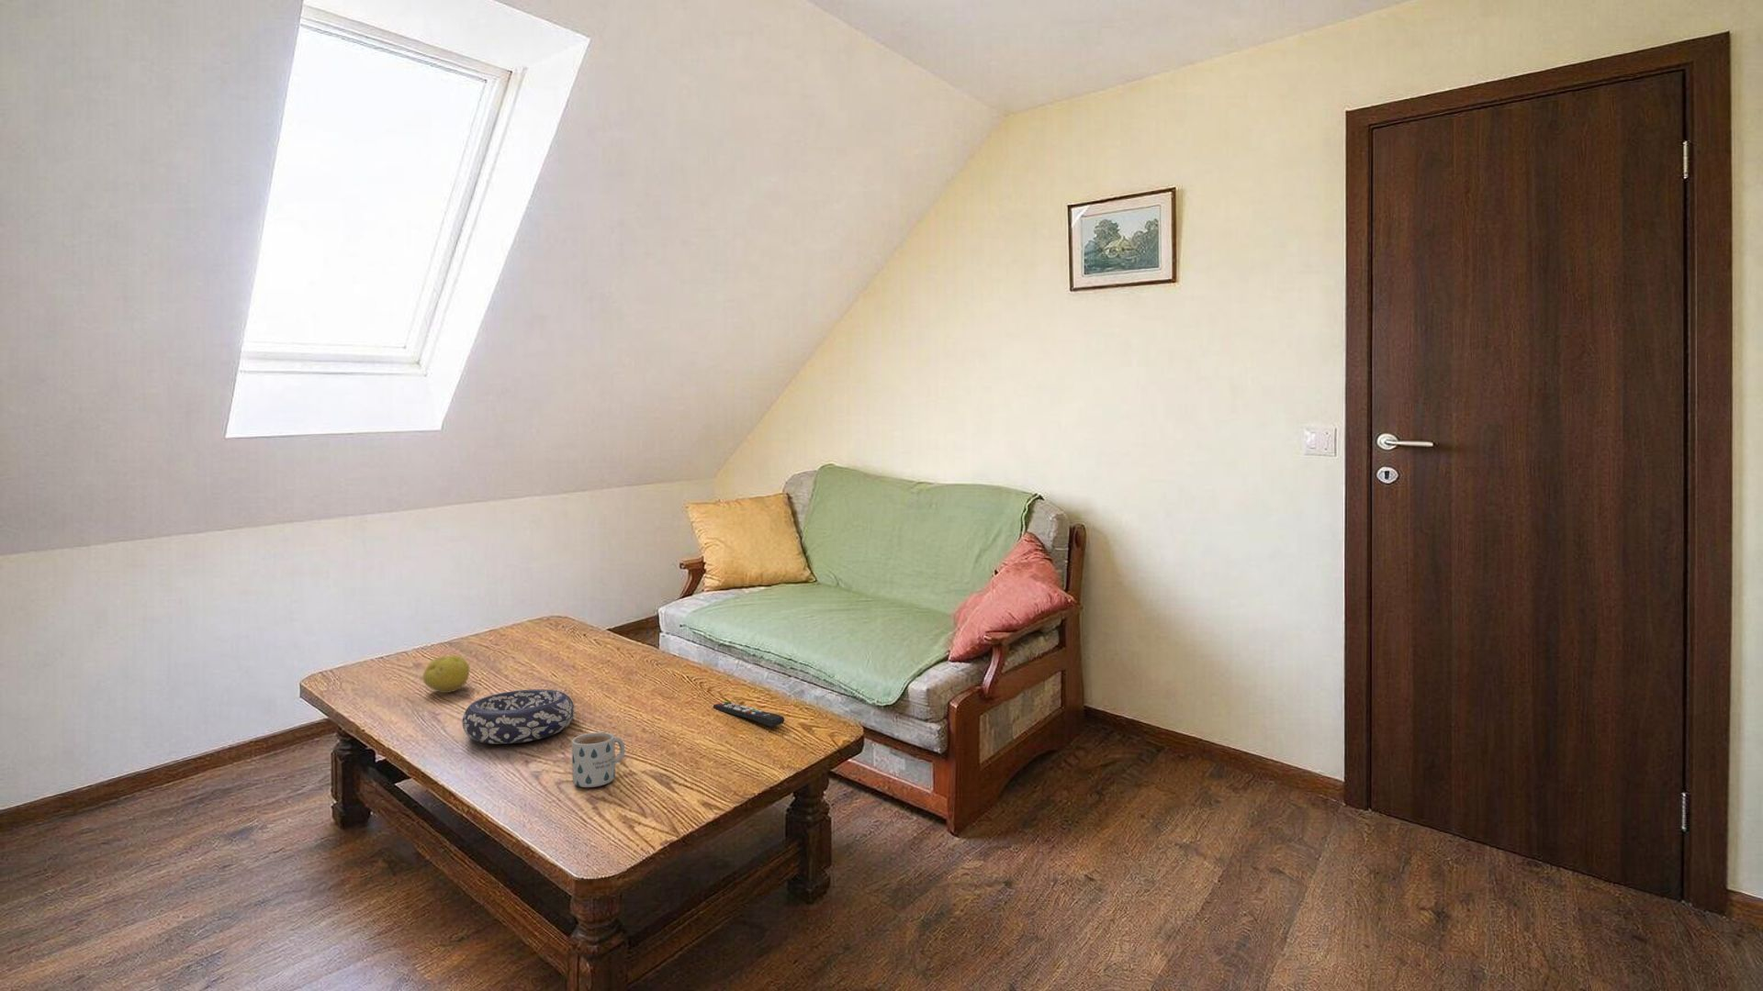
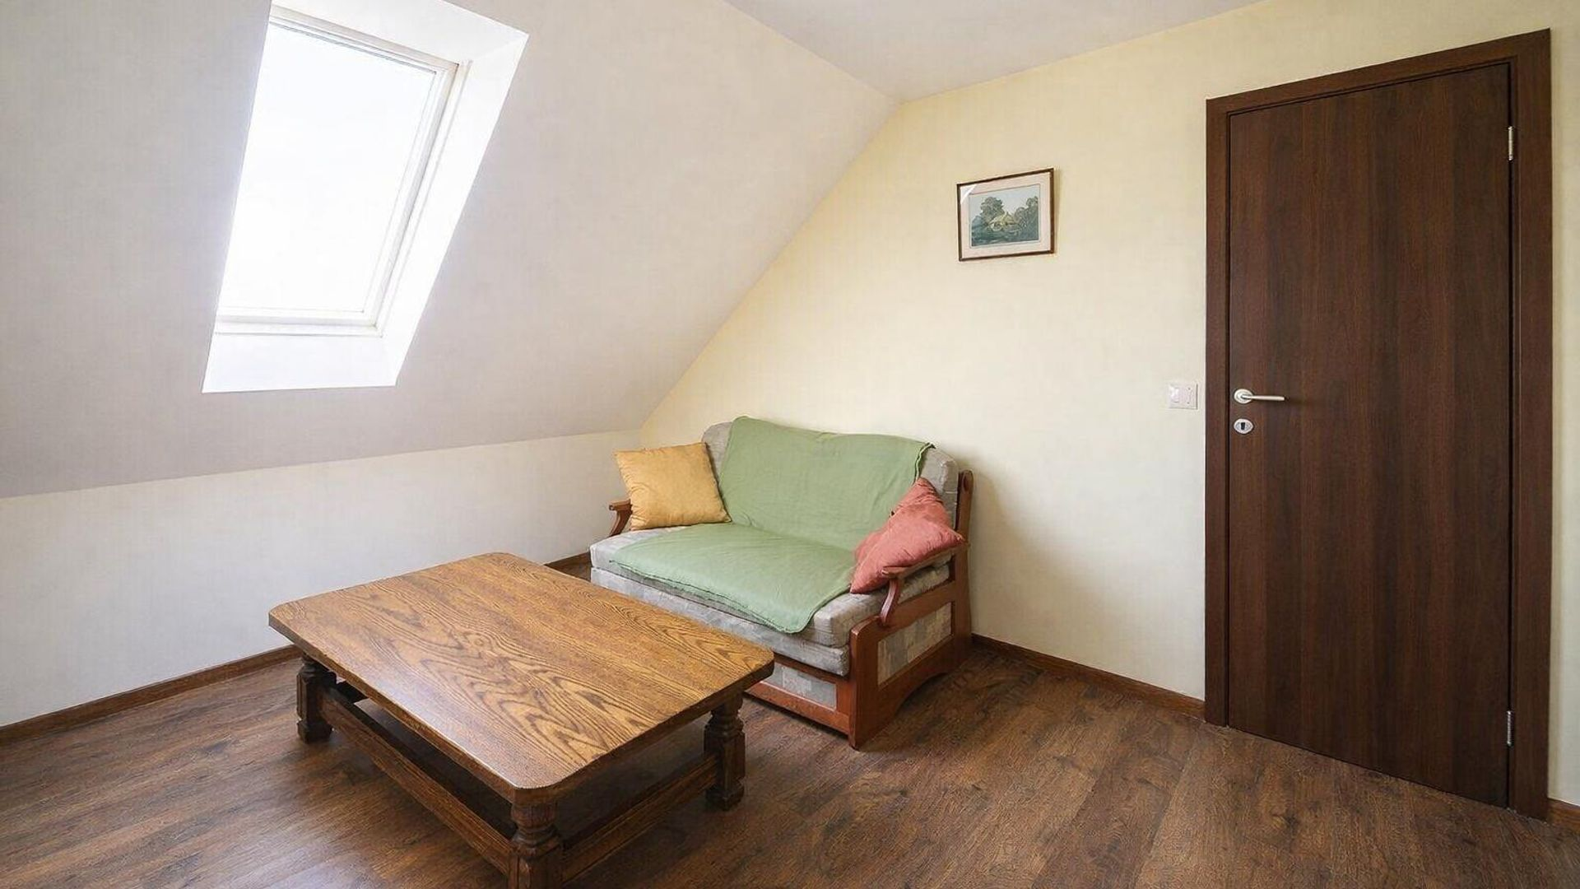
- mug (599, 757)
- remote control (747, 713)
- decorative bowl (519, 716)
- fruit (447, 674)
